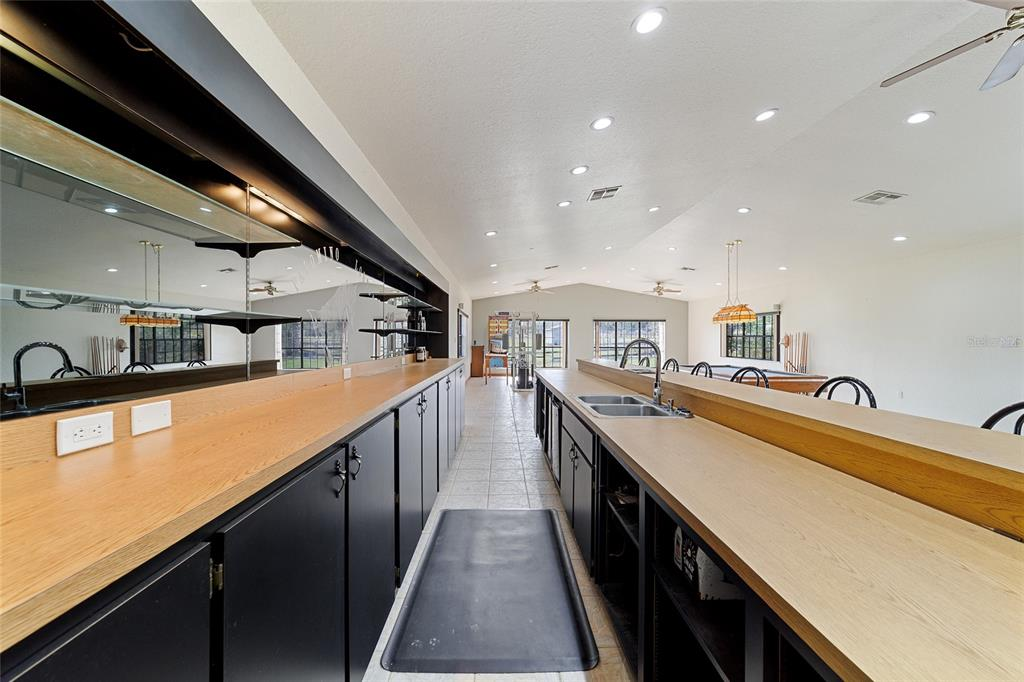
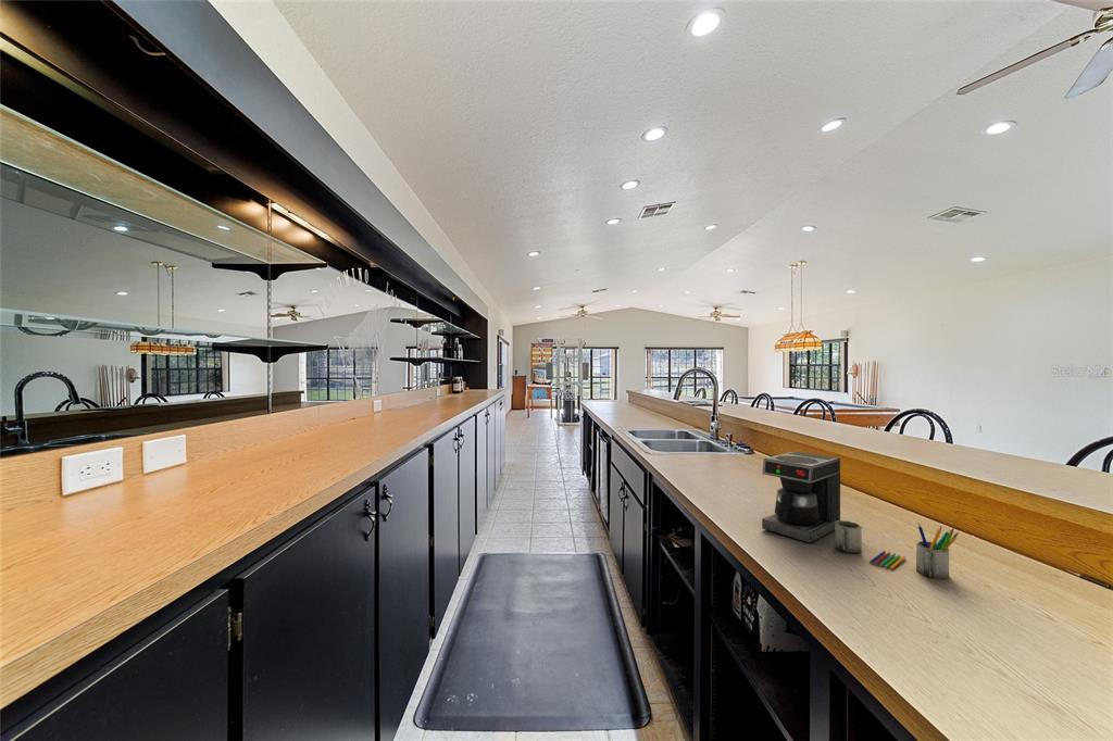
+ coffee maker (851, 522)
